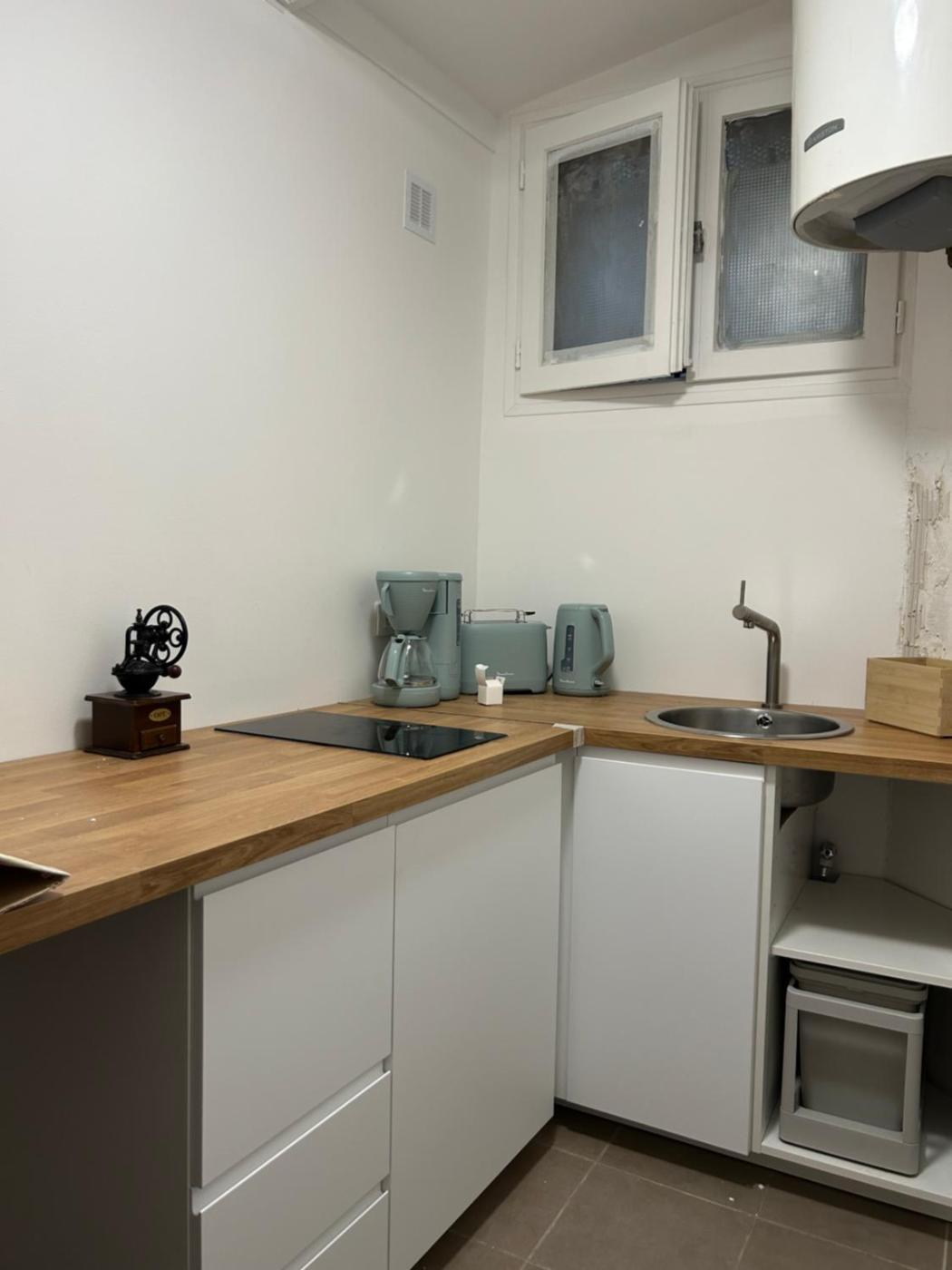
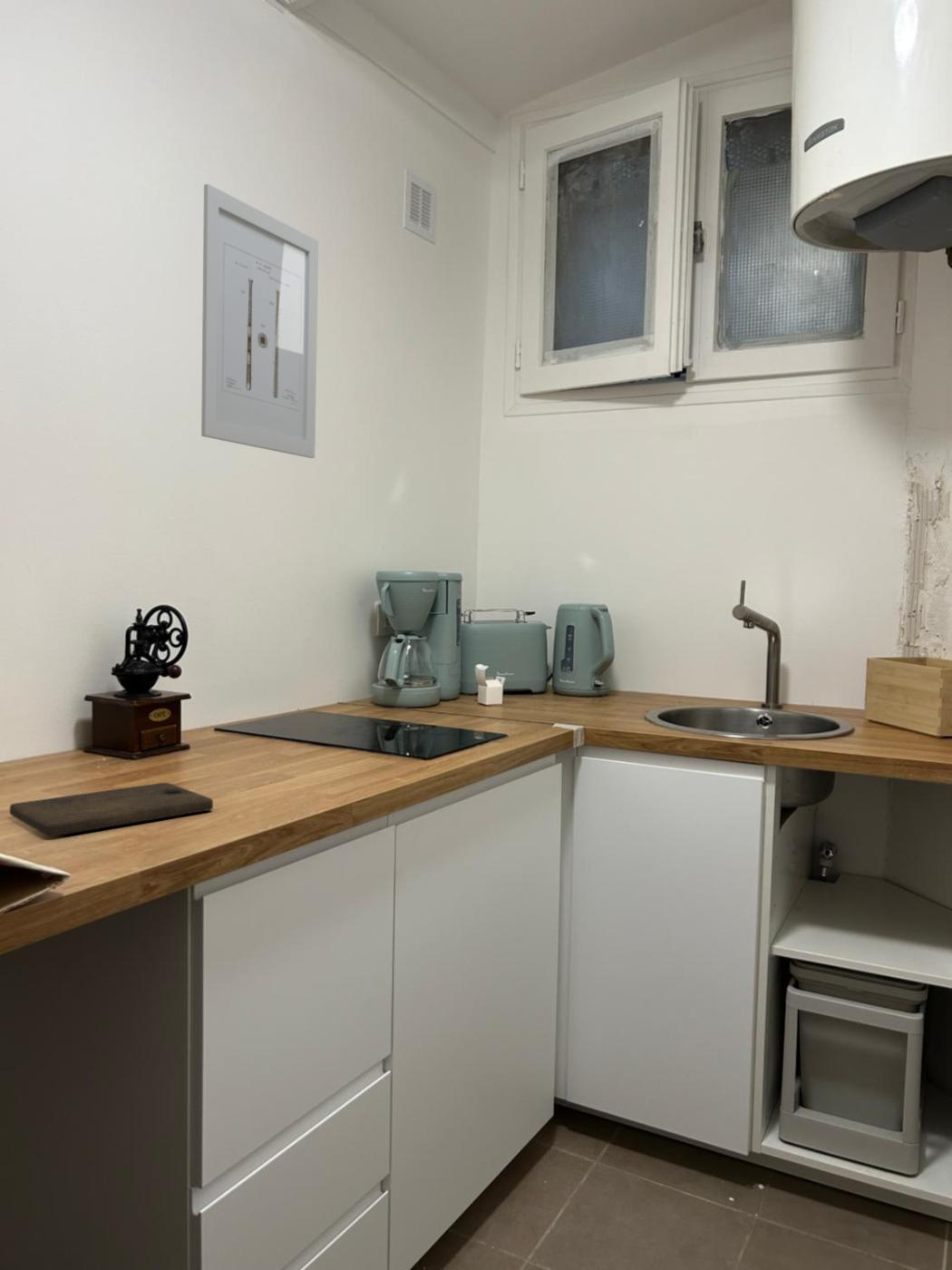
+ wall art (263, 332)
+ cutting board (113, 806)
